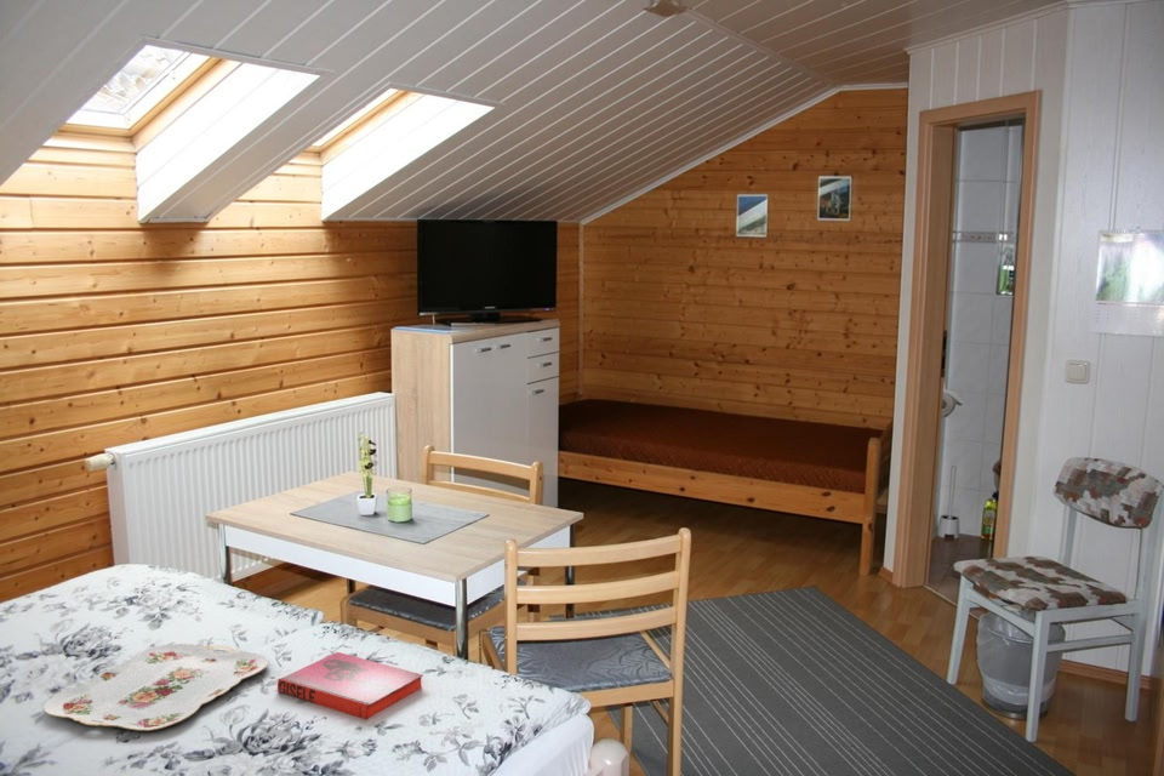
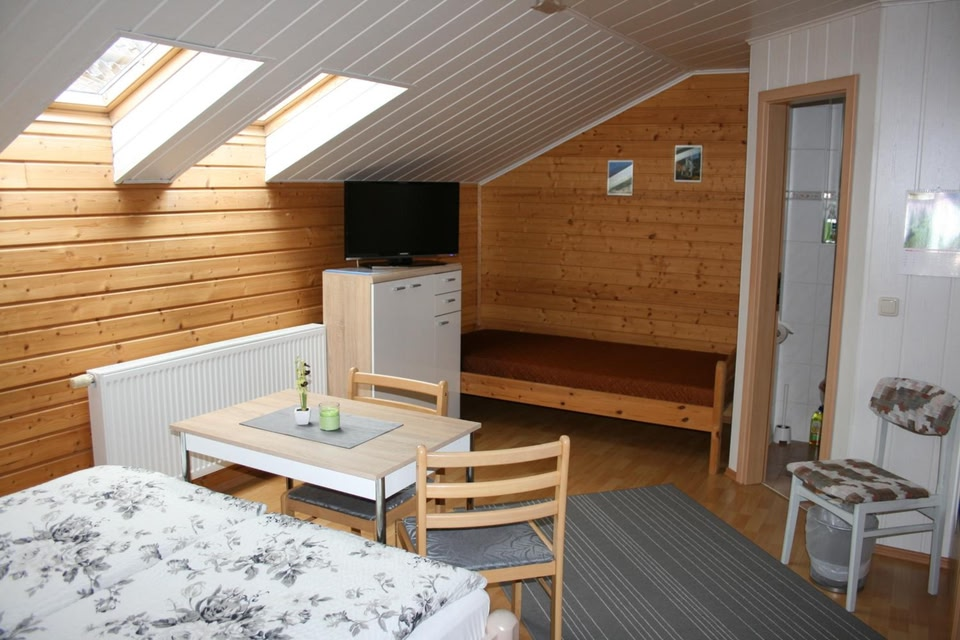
- serving tray (162, 684)
- hardback book (350, 684)
